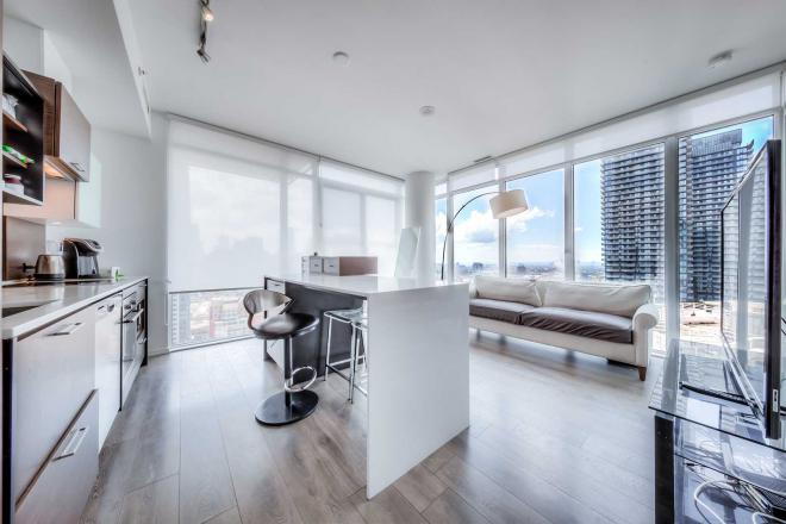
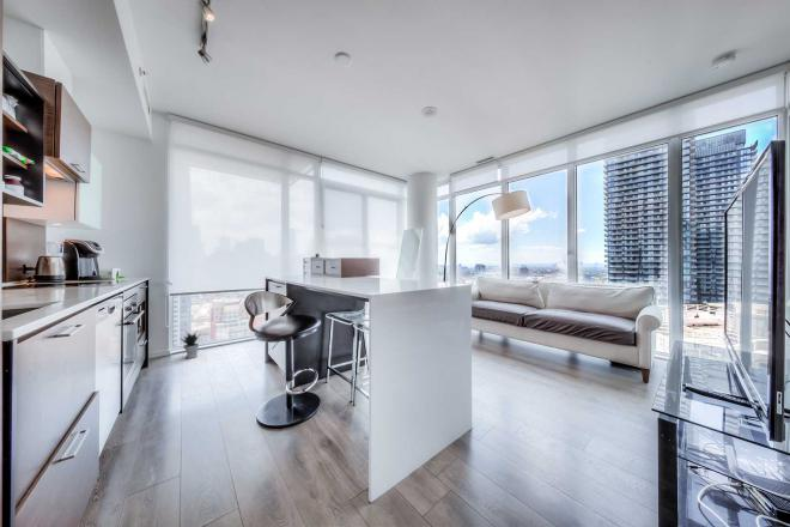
+ potted plant (190, 344)
